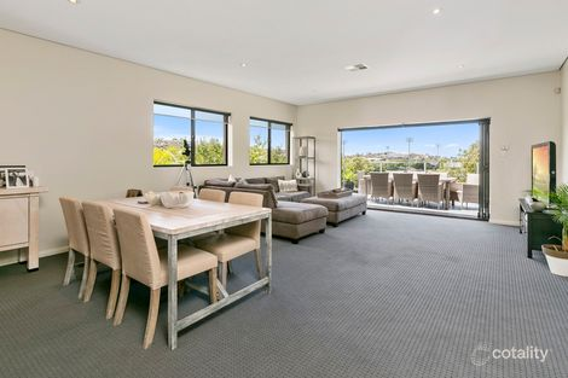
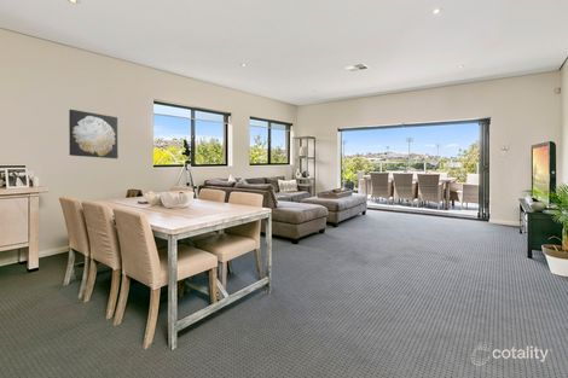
+ wall art (94, 135)
